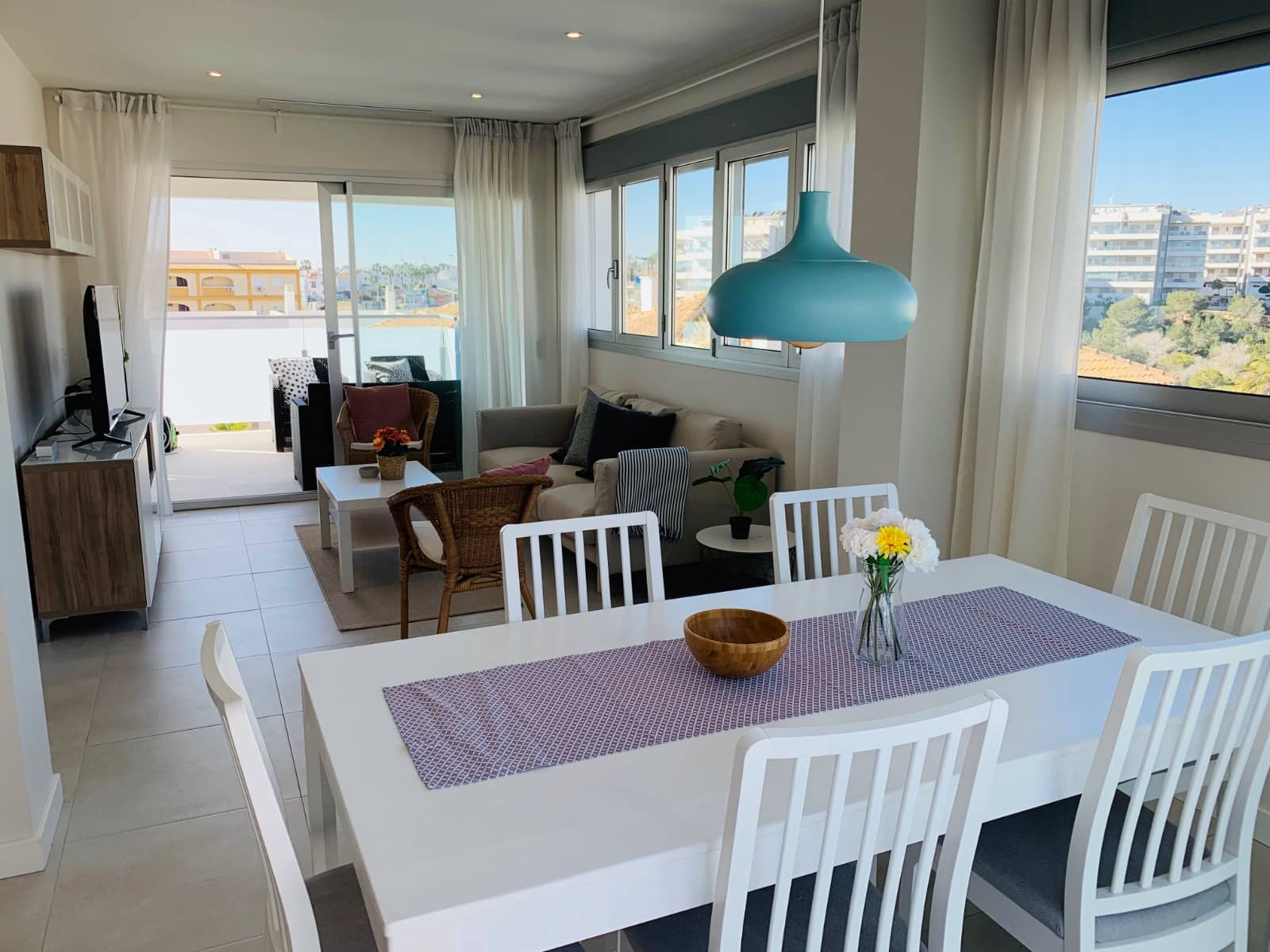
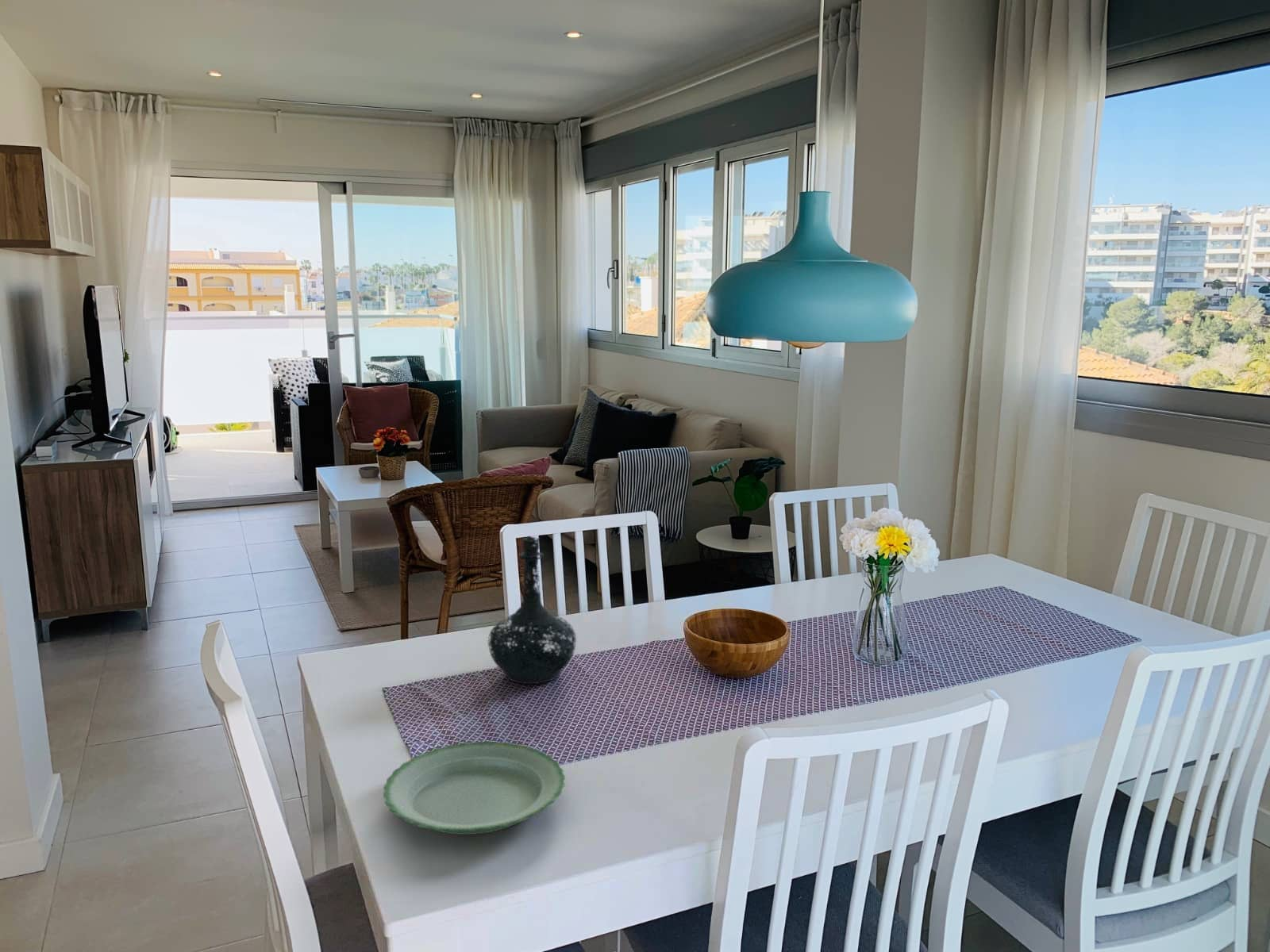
+ bottle (532, 607)
+ plate (475, 791)
